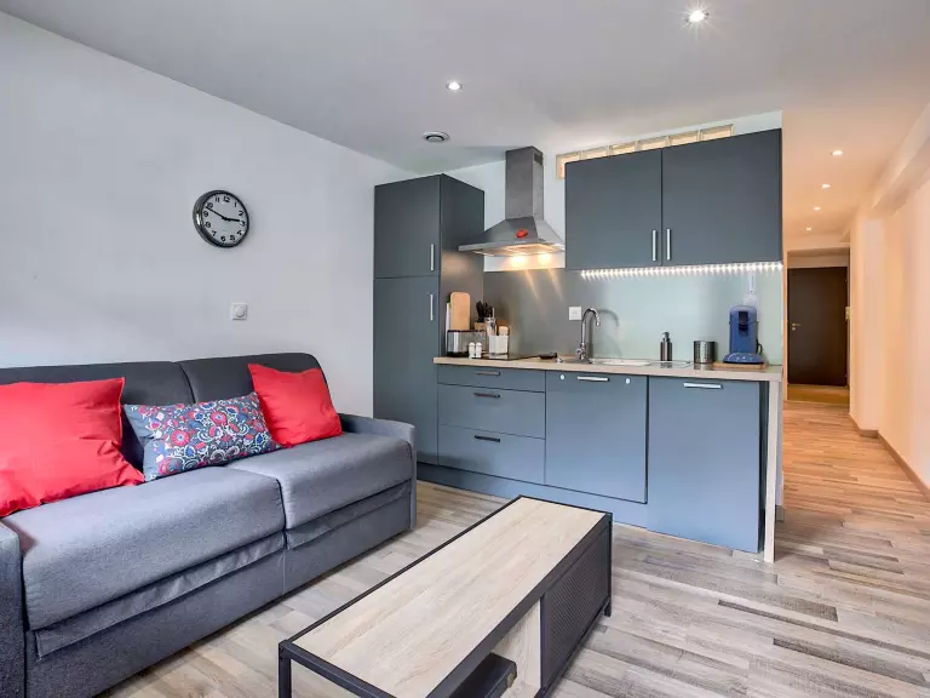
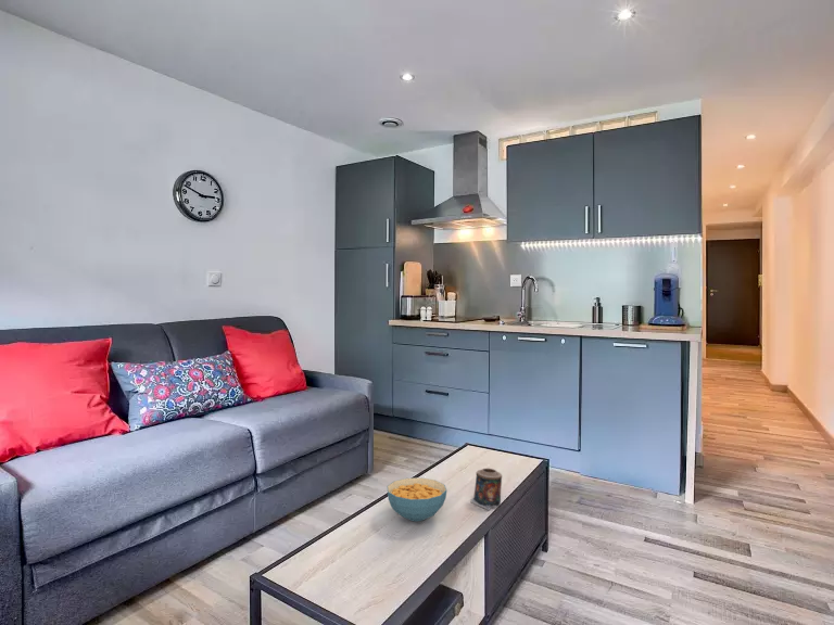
+ candle (486, 487)
+ cereal bowl (416, 502)
